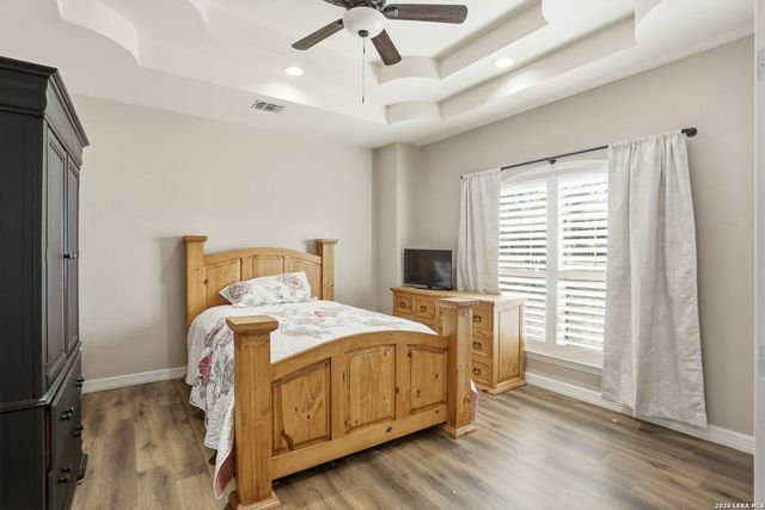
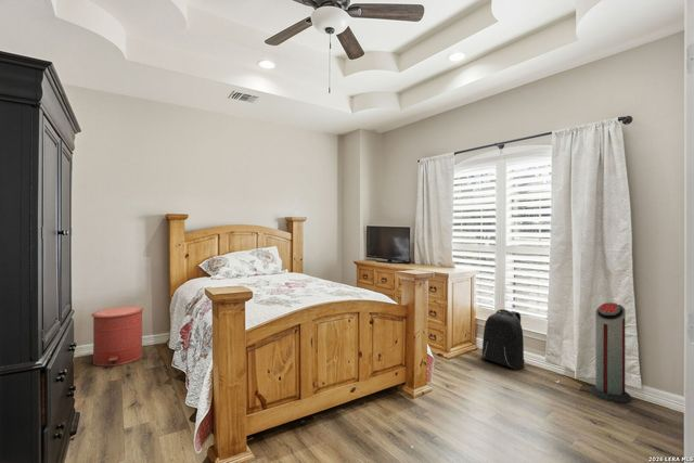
+ air purifier (609, 349)
+ trash can (118, 334)
+ backpack (503, 335)
